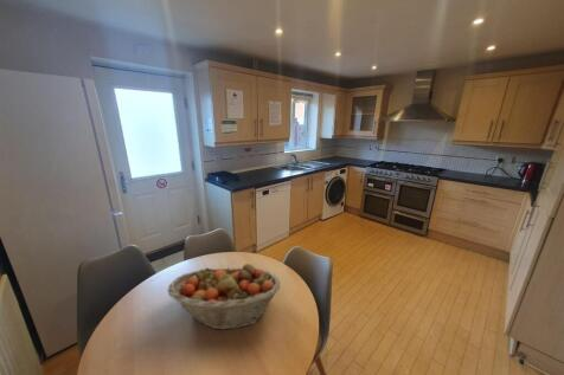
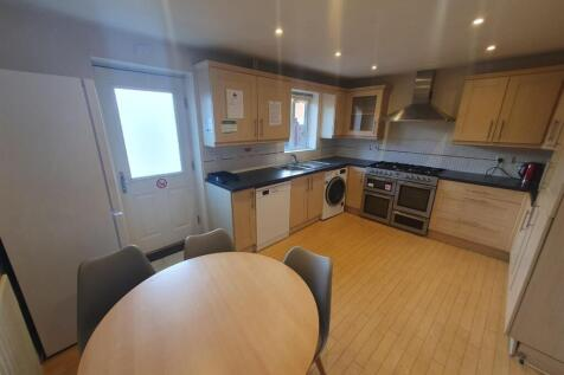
- fruit basket (226, 290)
